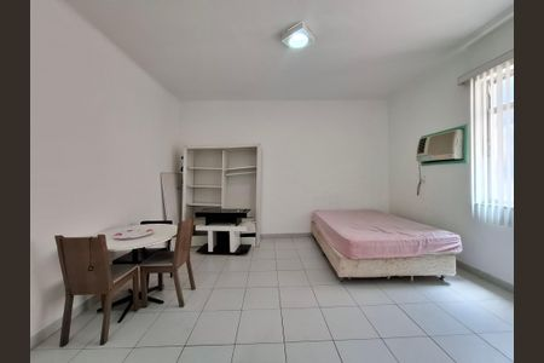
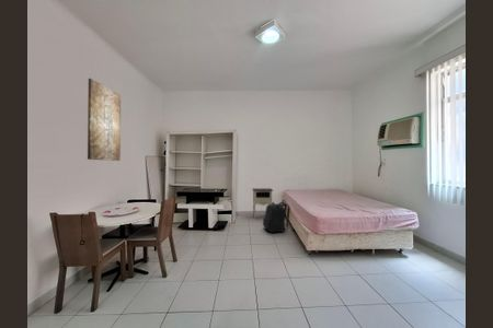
+ nightstand (262, 202)
+ backpack (276, 215)
+ wall art (105, 124)
